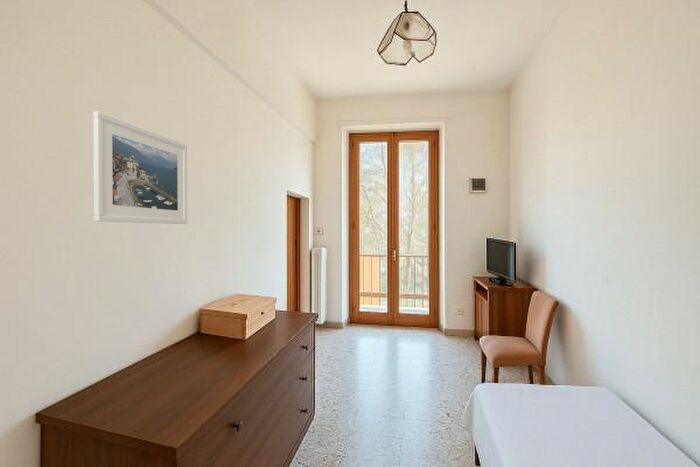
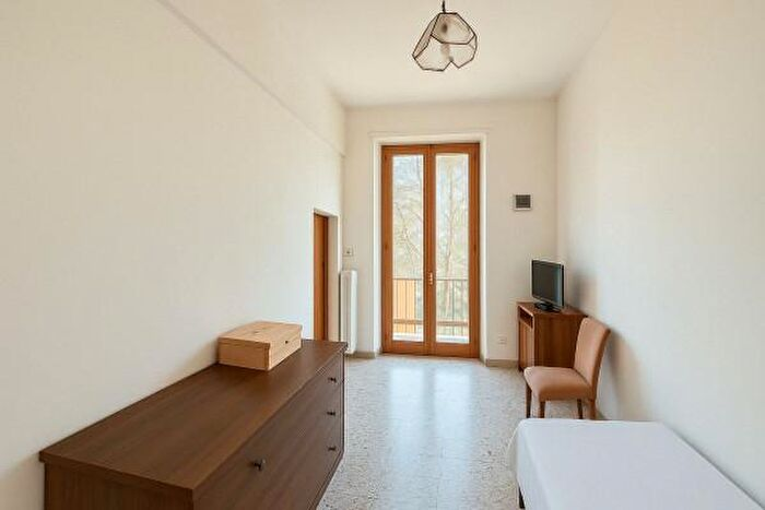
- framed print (147, 176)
